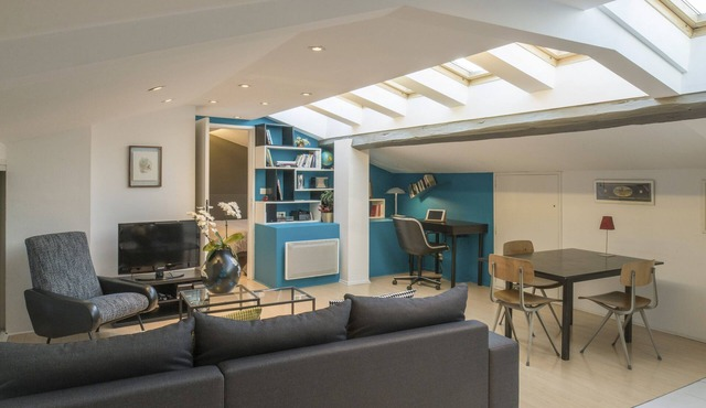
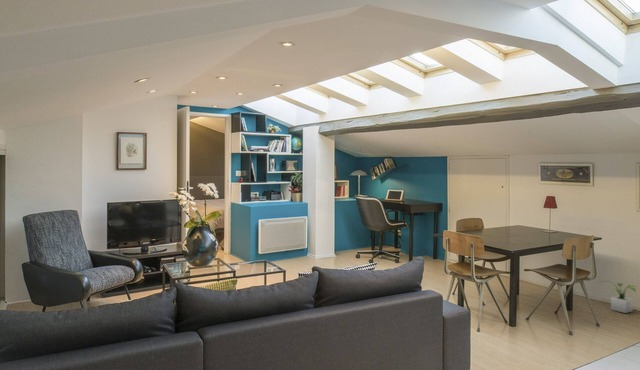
+ potted plant (620, 296)
